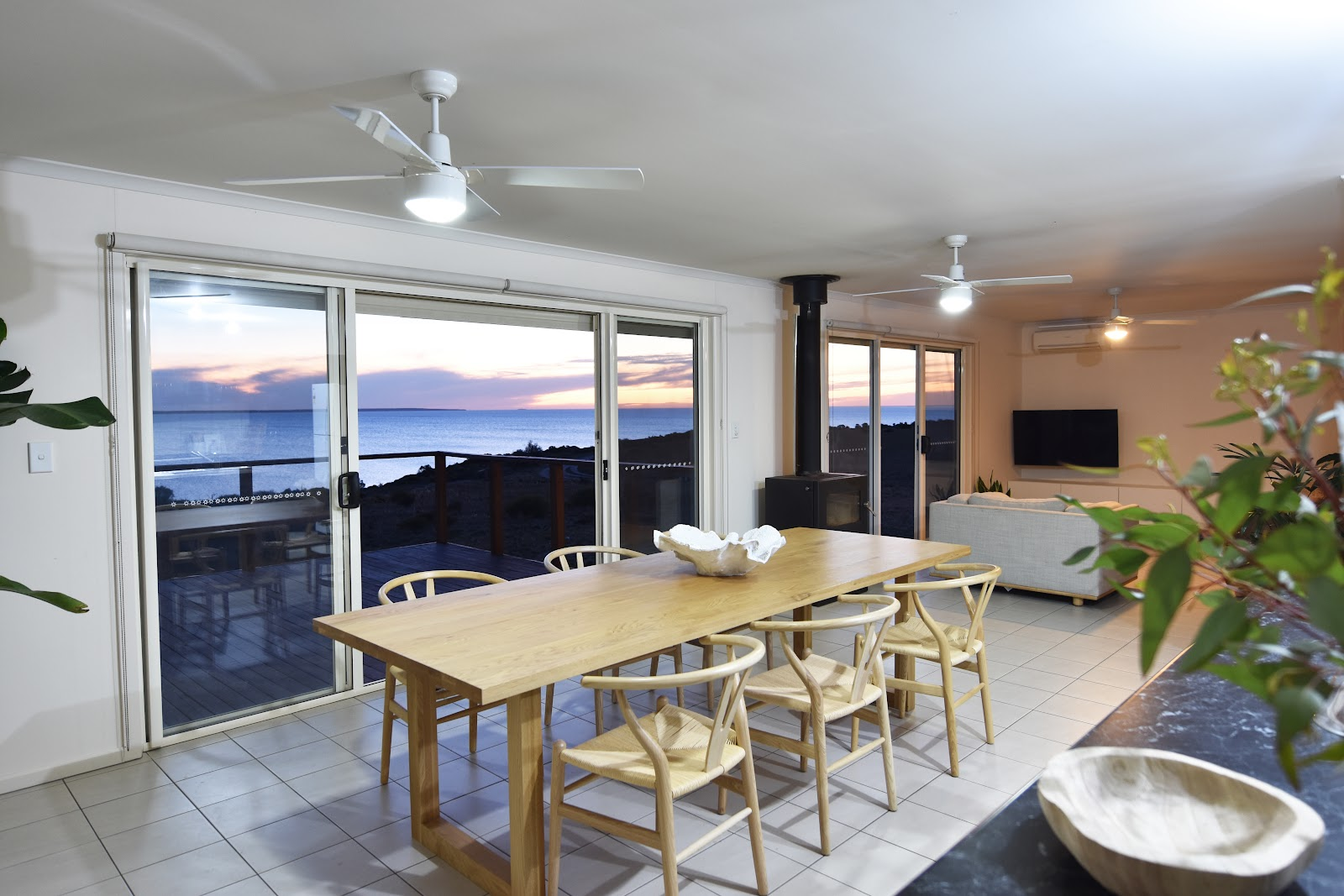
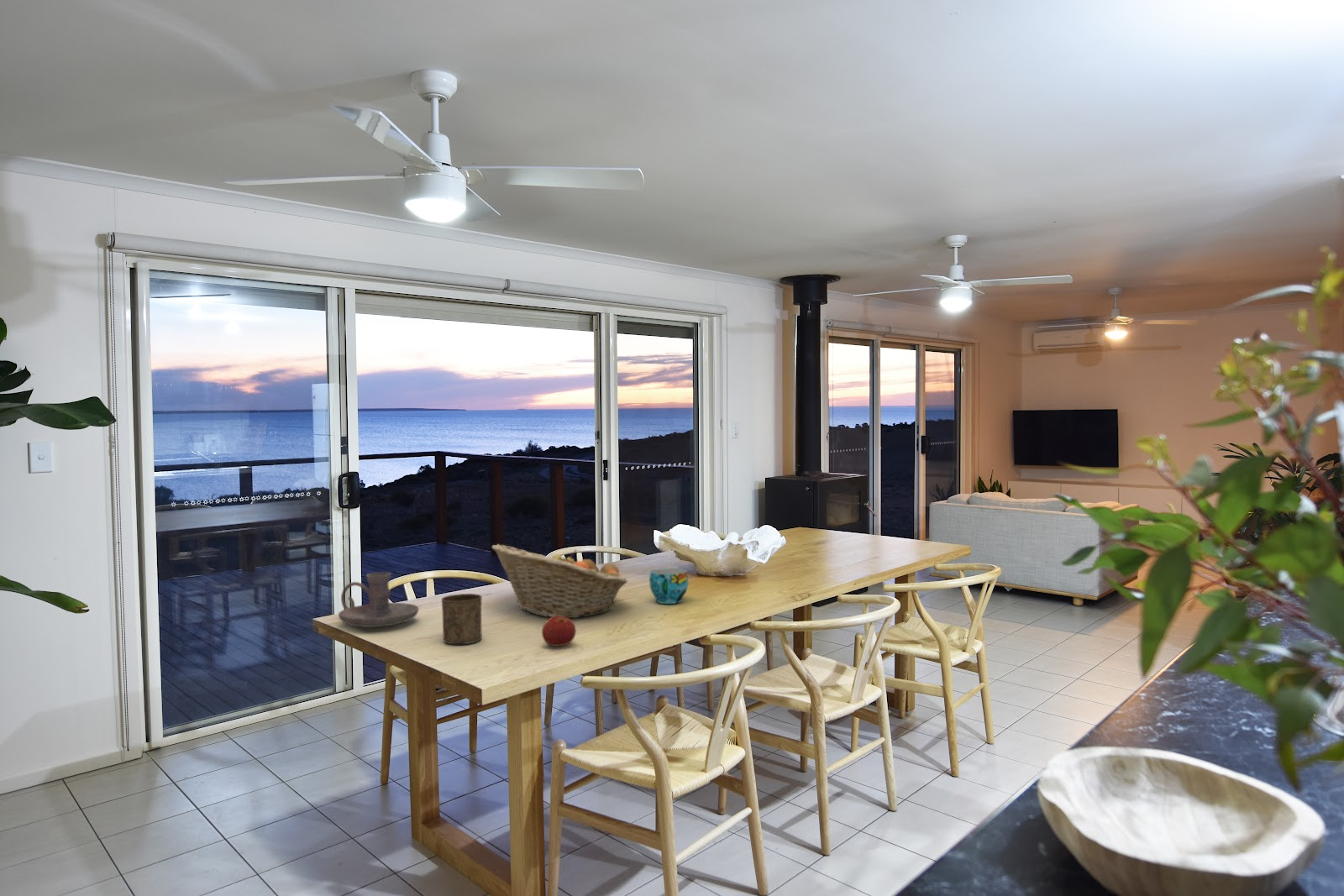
+ cup (462, 618)
+ candle holder (373, 598)
+ fruit basket (559, 575)
+ cup (667, 585)
+ apple (559, 630)
